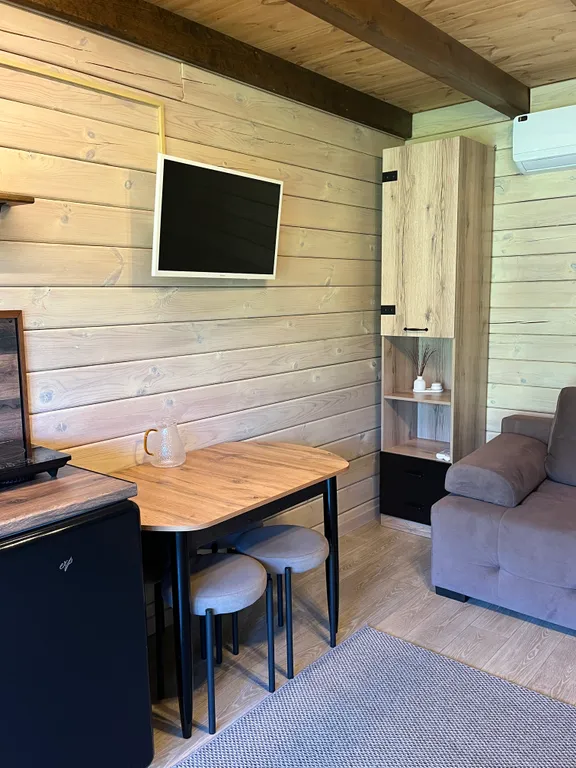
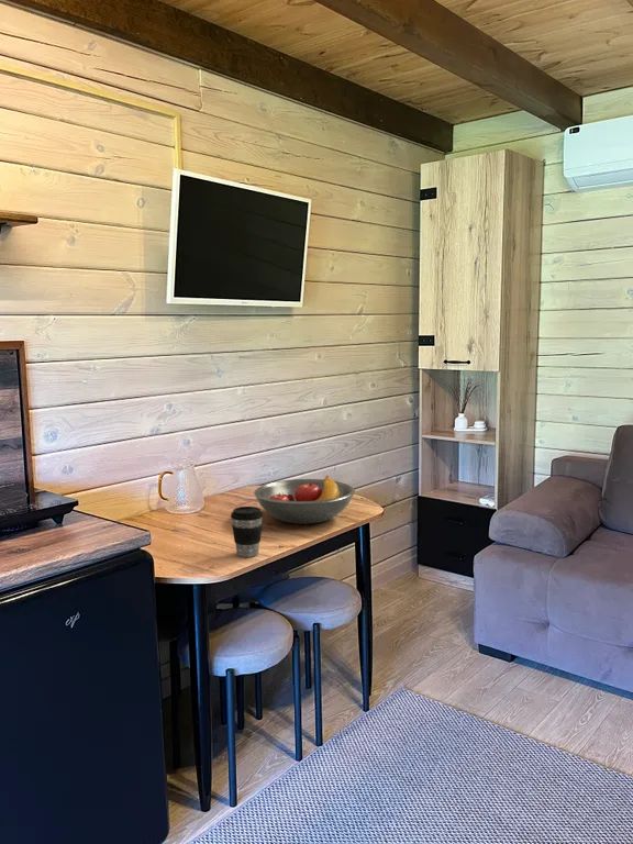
+ fruit bowl (304, 500)
+ coffee cup (247, 531)
